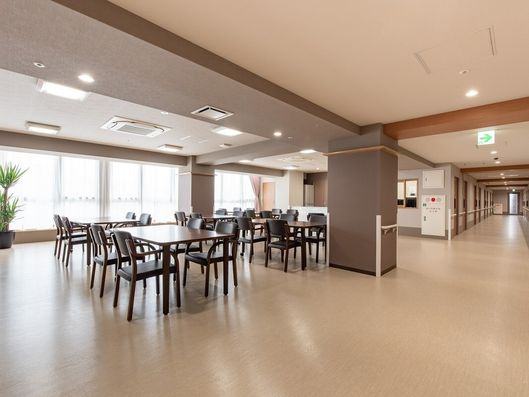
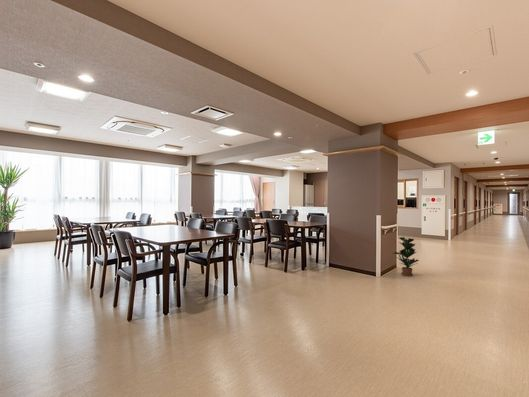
+ potted plant (404, 255)
